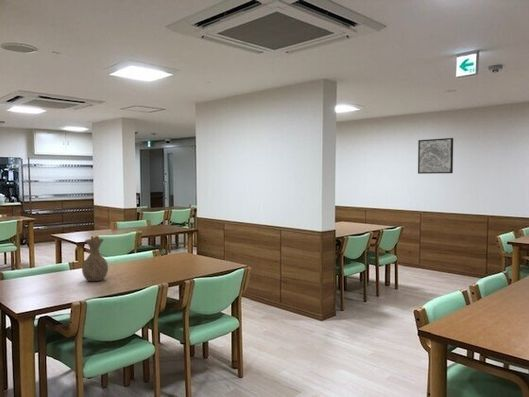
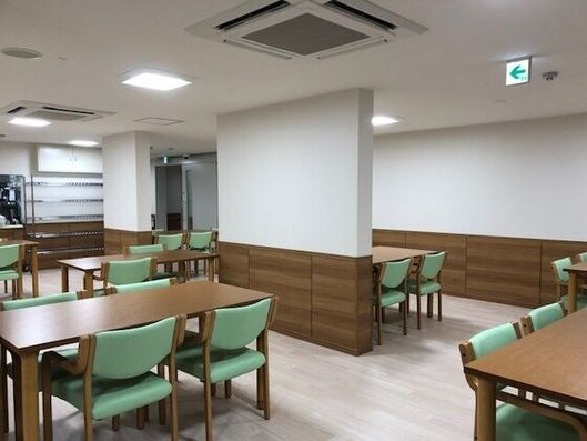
- wall art (435, 156)
- vase (94, 259)
